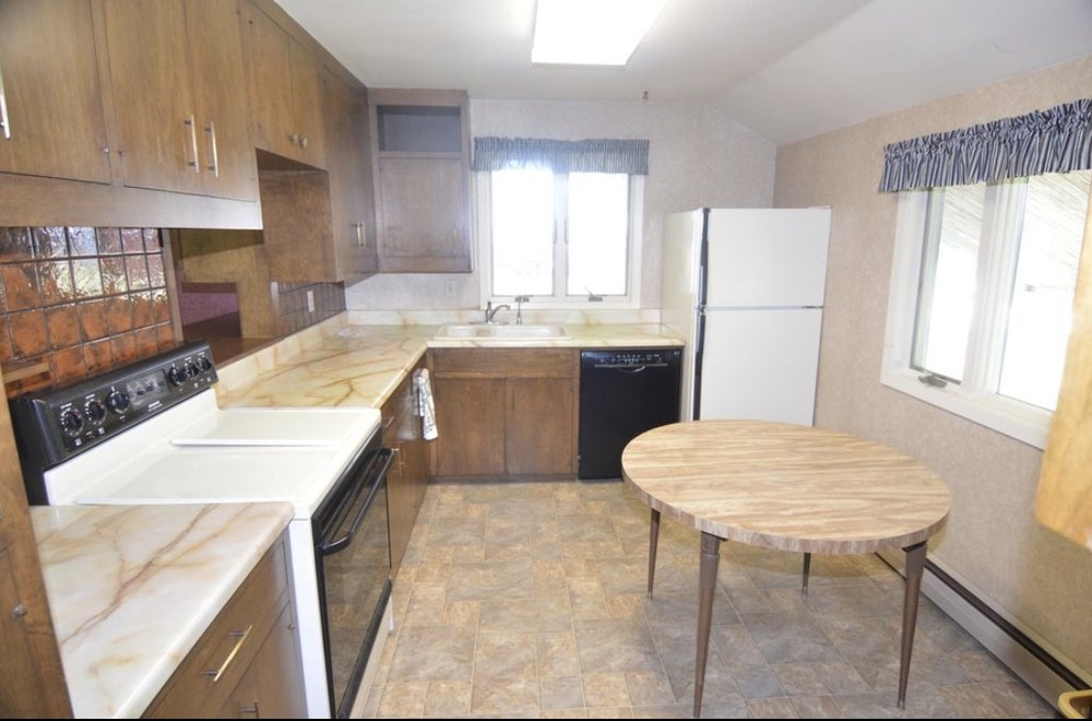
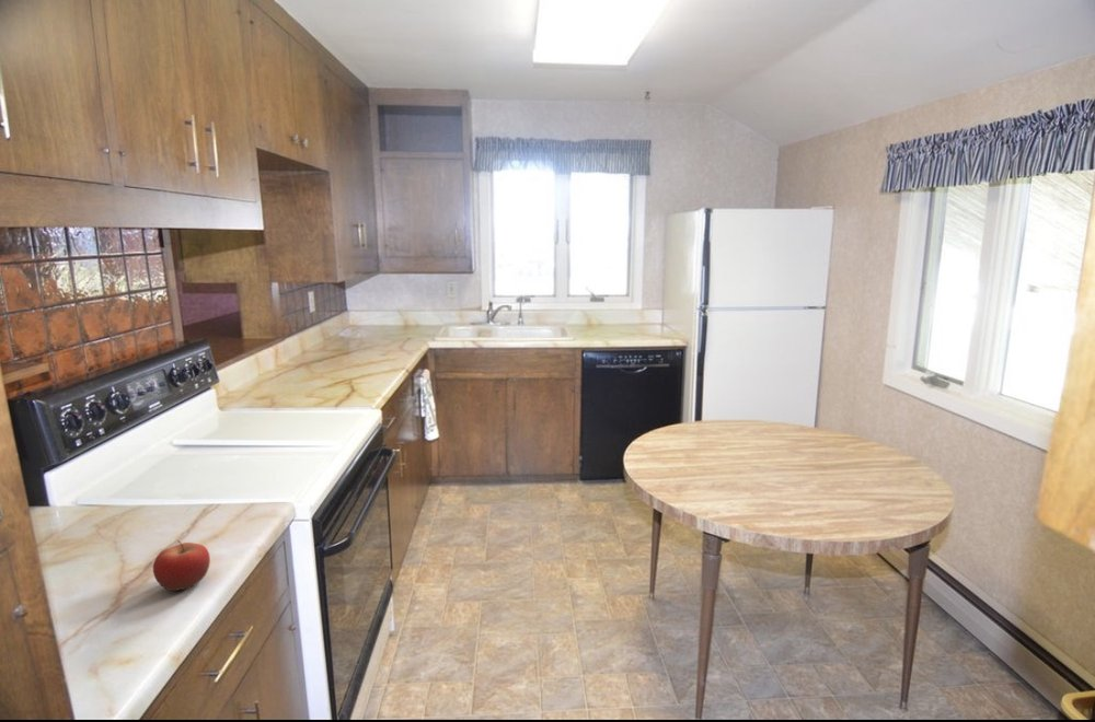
+ fruit (182, 562)
